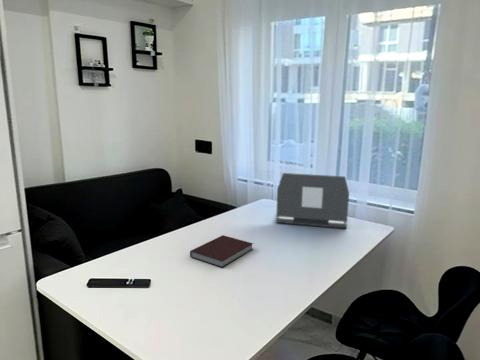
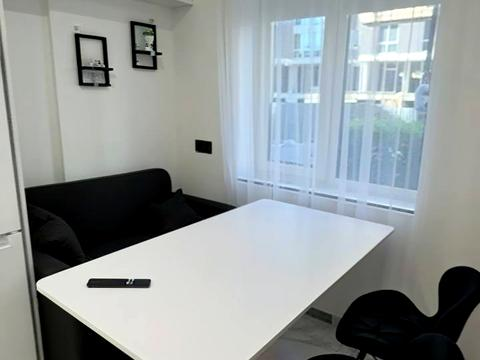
- laptop (312, 194)
- notebook (222, 250)
